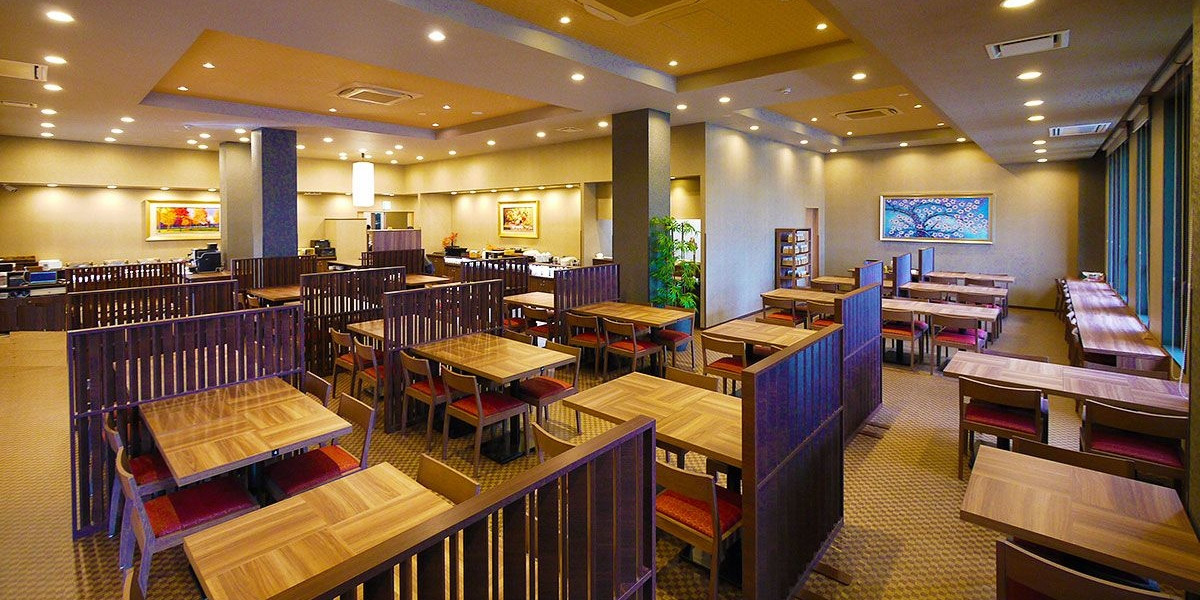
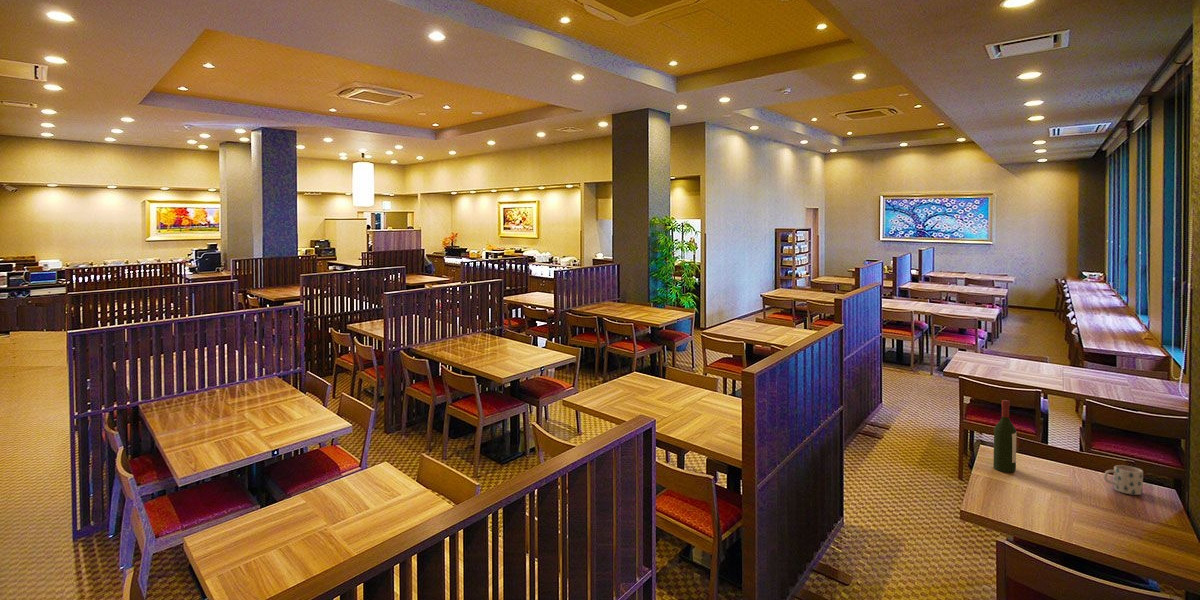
+ wine bottle (1005, 434)
+ mug (1122, 479)
